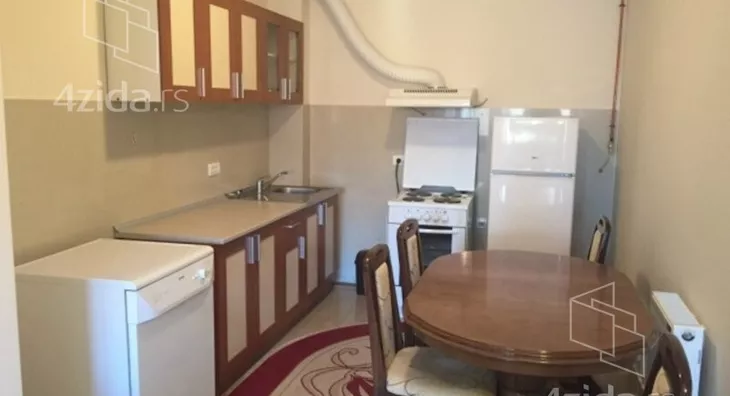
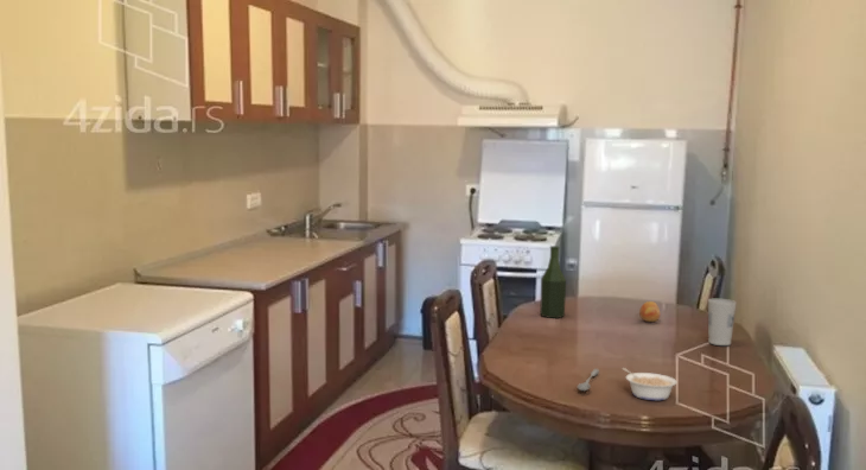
+ fruit (649, 311)
+ bottle (553, 281)
+ cup (720, 322)
+ legume (648, 385)
+ soupspoon (588, 380)
